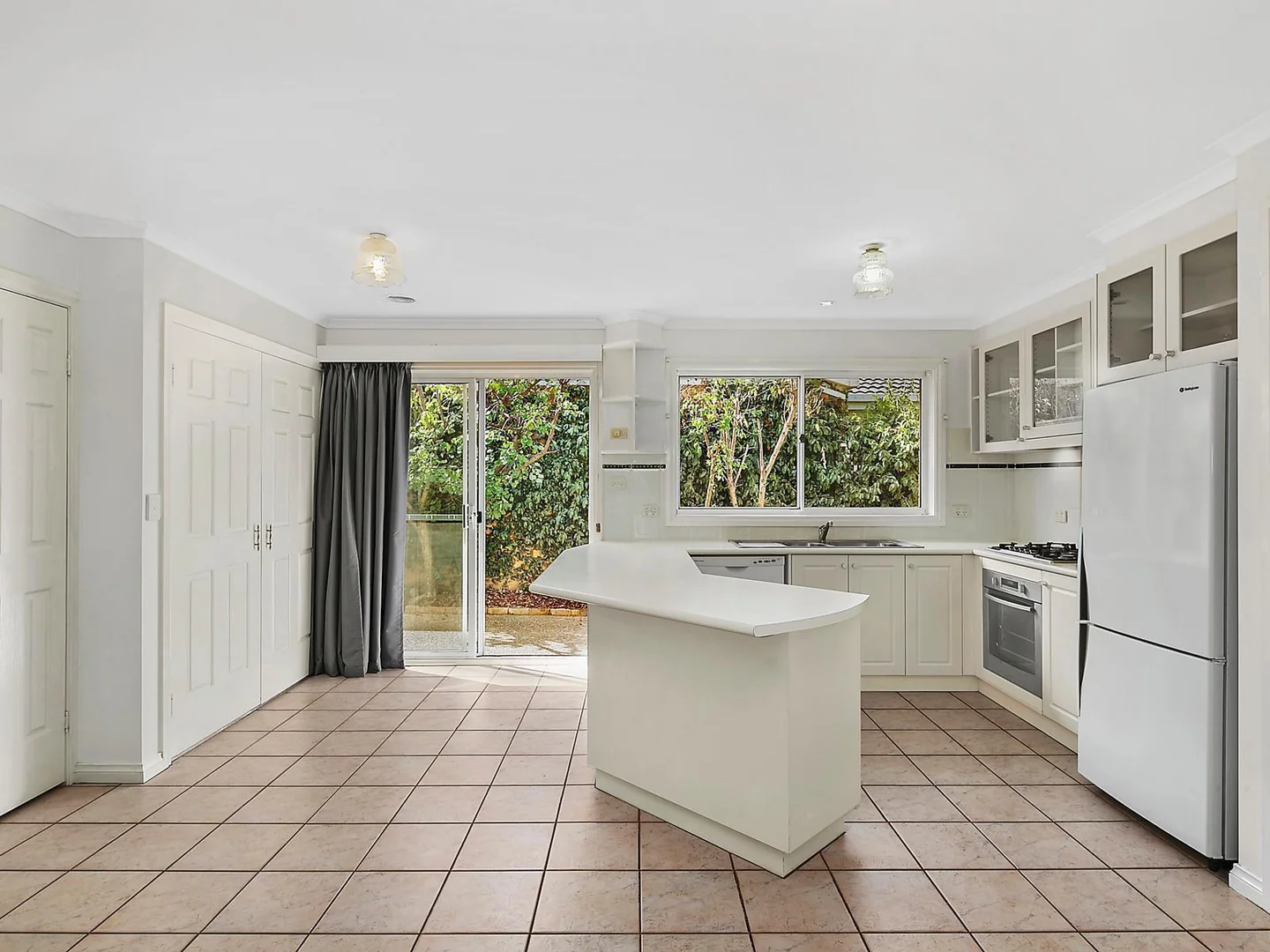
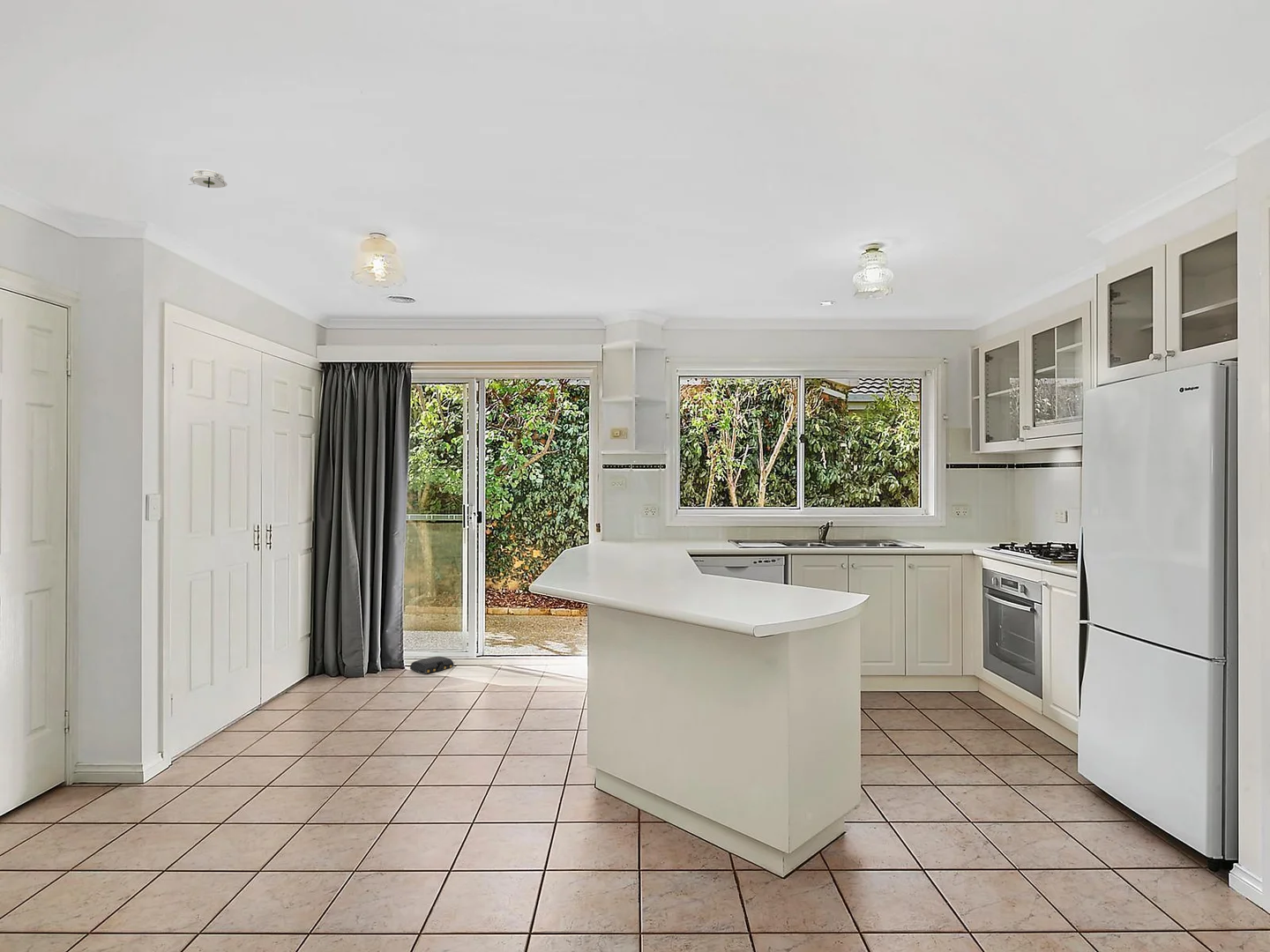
+ smoke detector (207, 178)
+ bag (431, 664)
